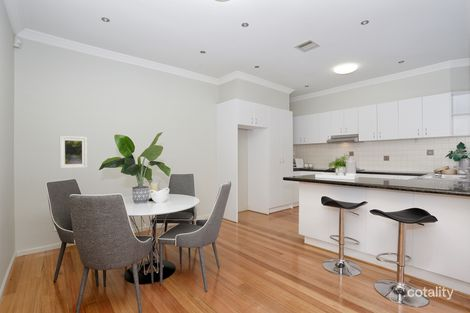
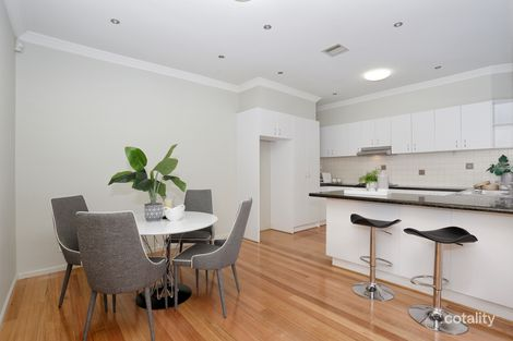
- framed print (73, 152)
